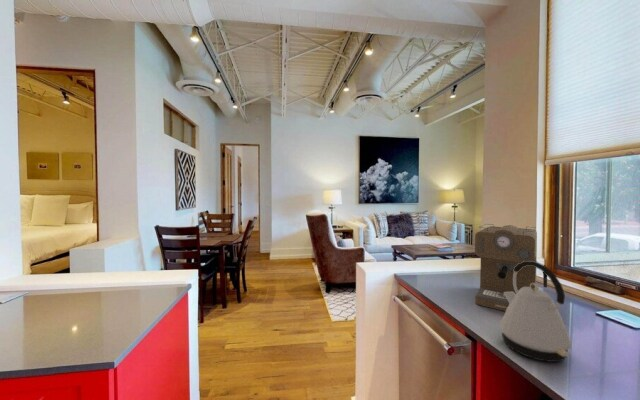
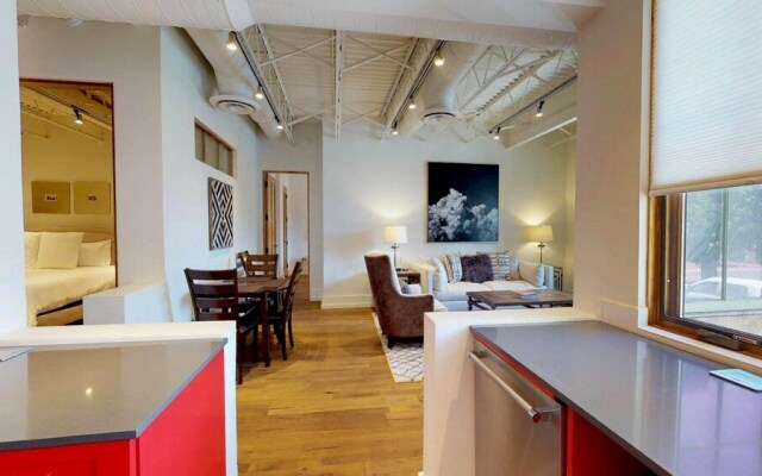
- kettle (532, 304)
- coffee maker (511, 265)
